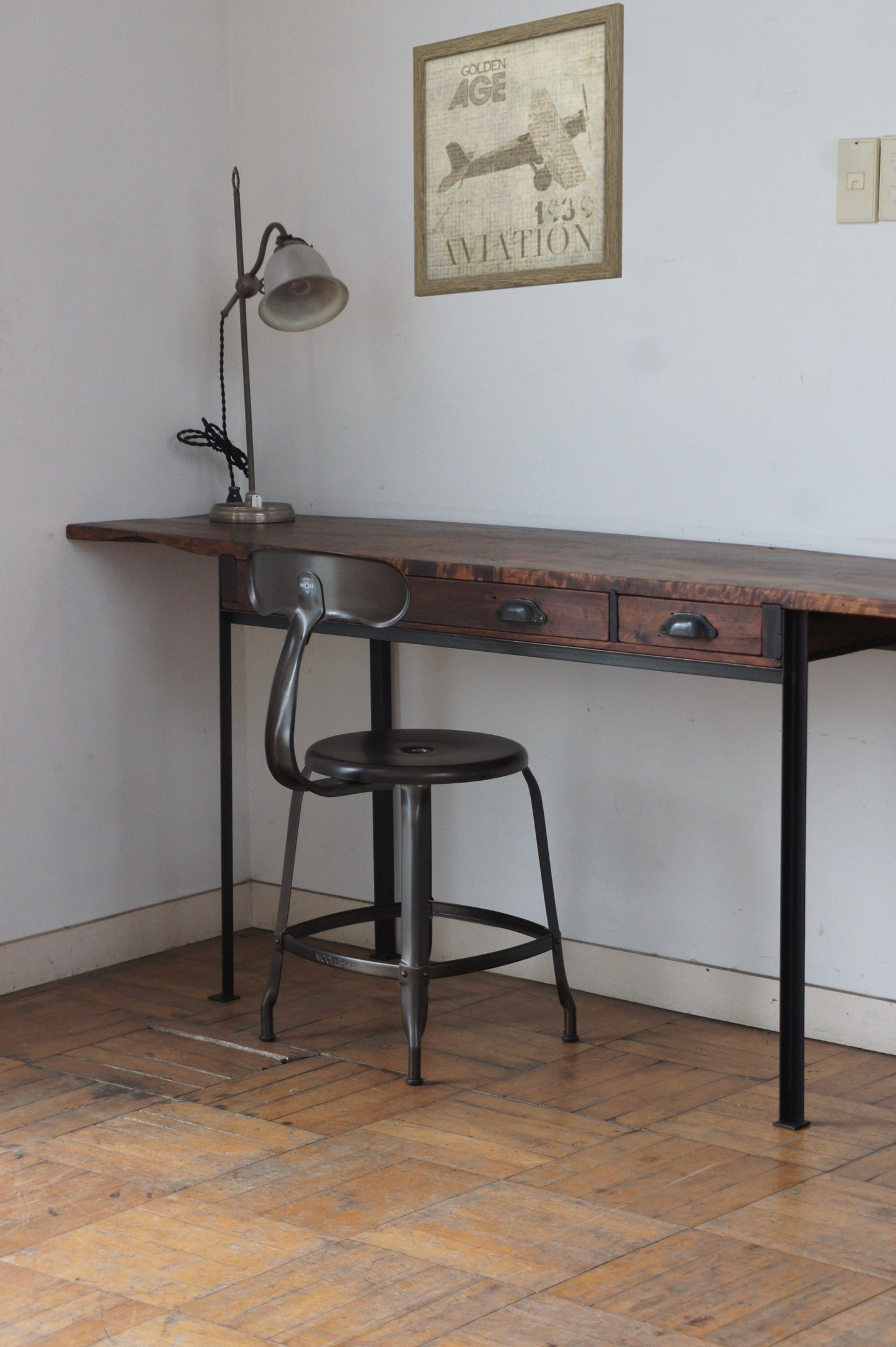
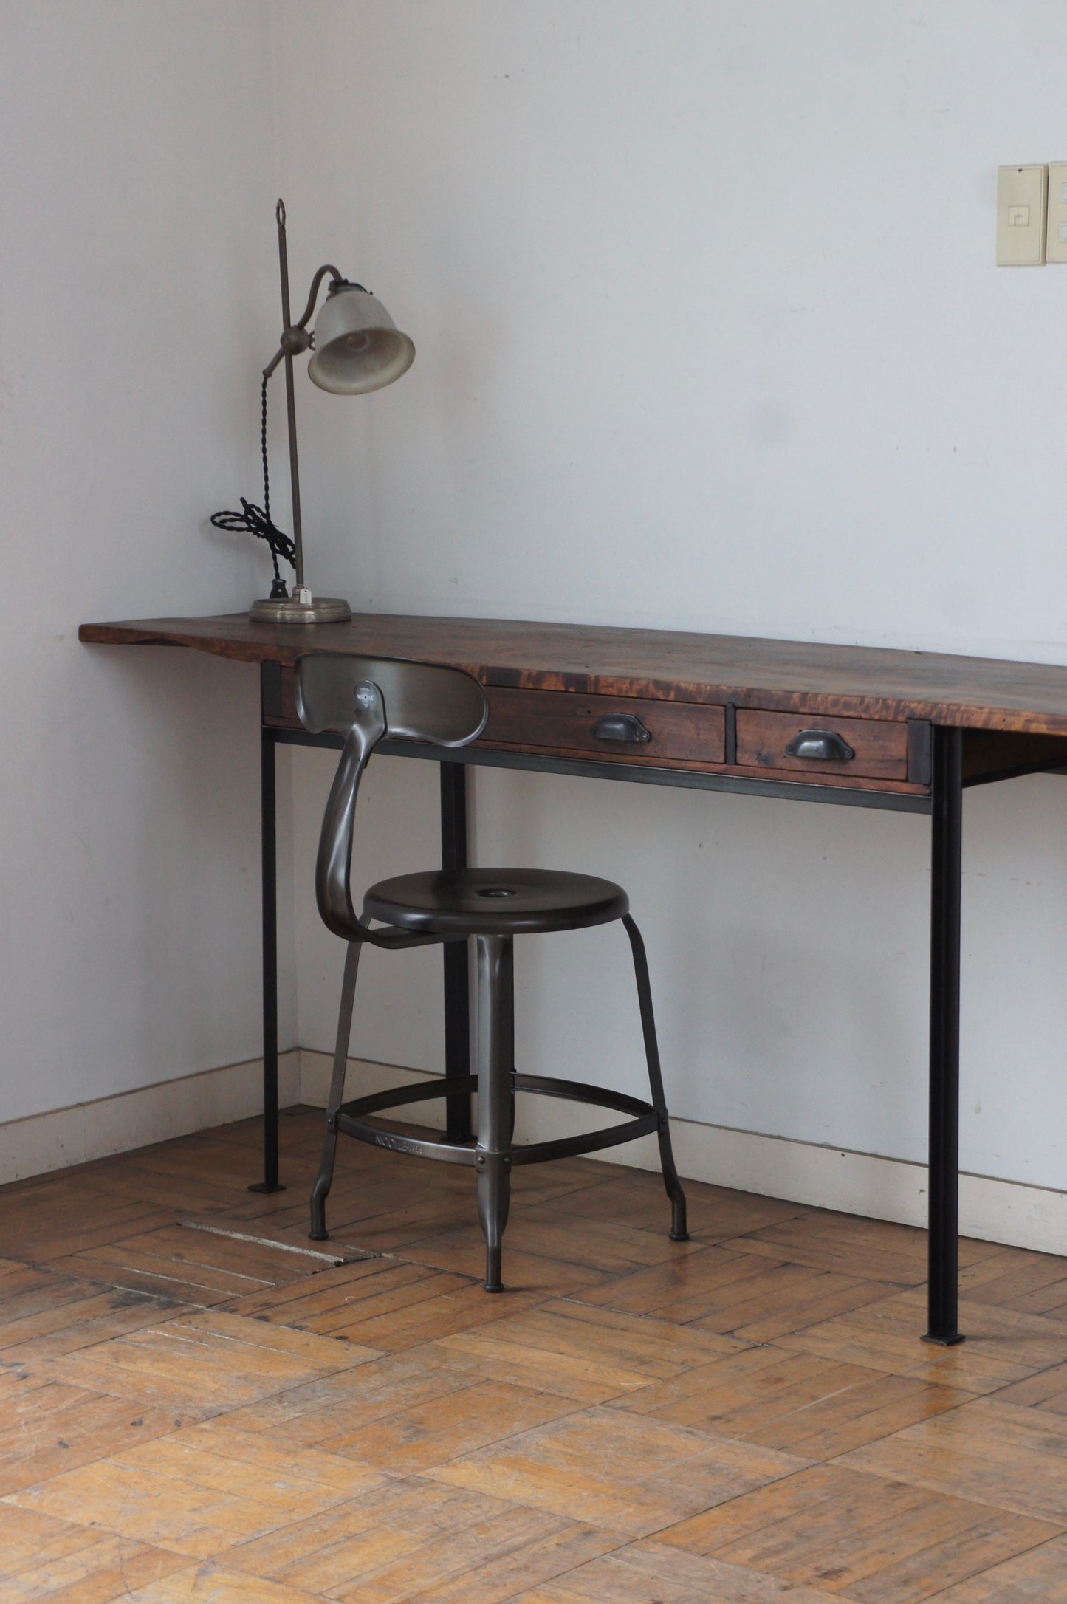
- wall art (513, 158)
